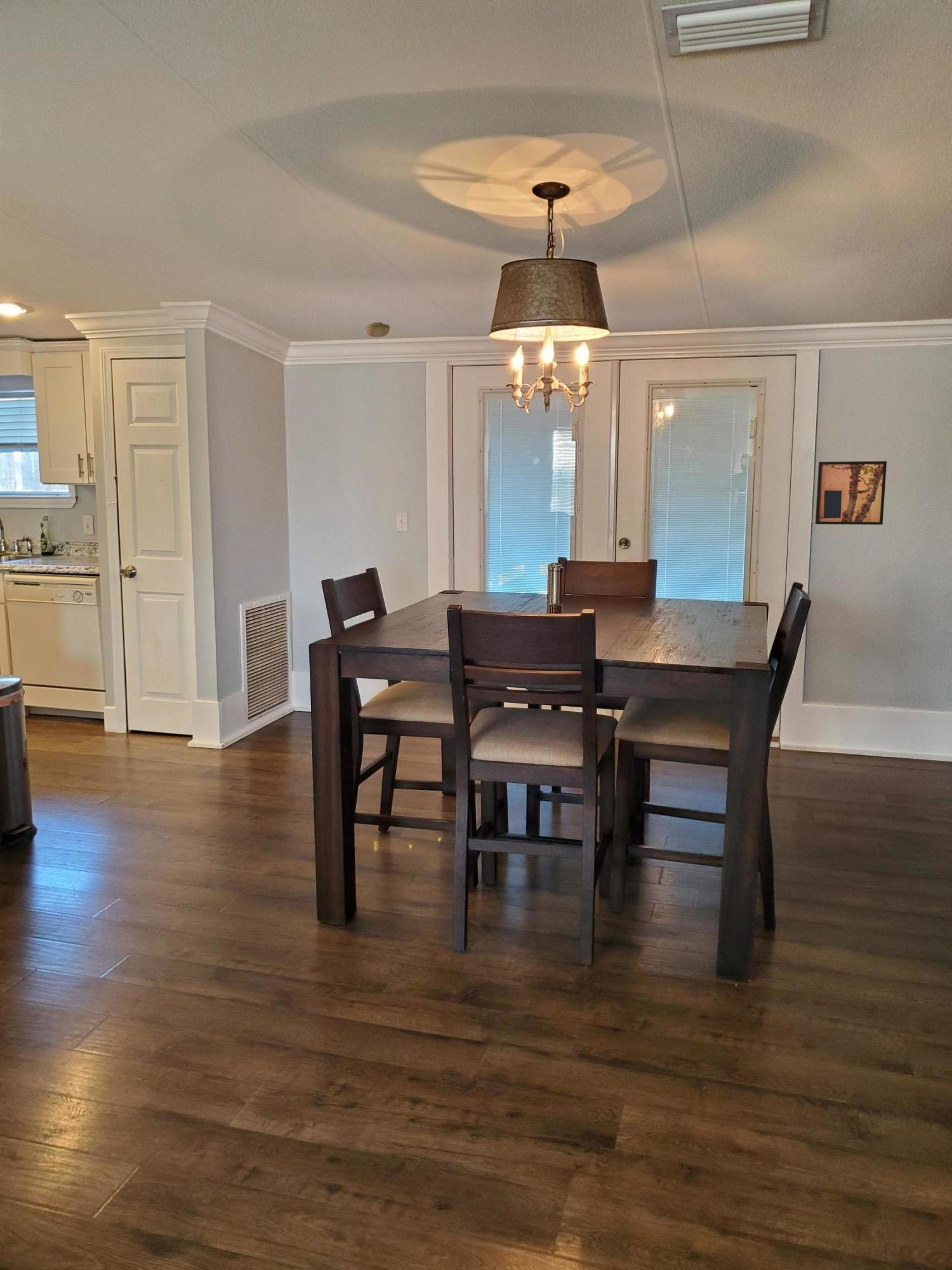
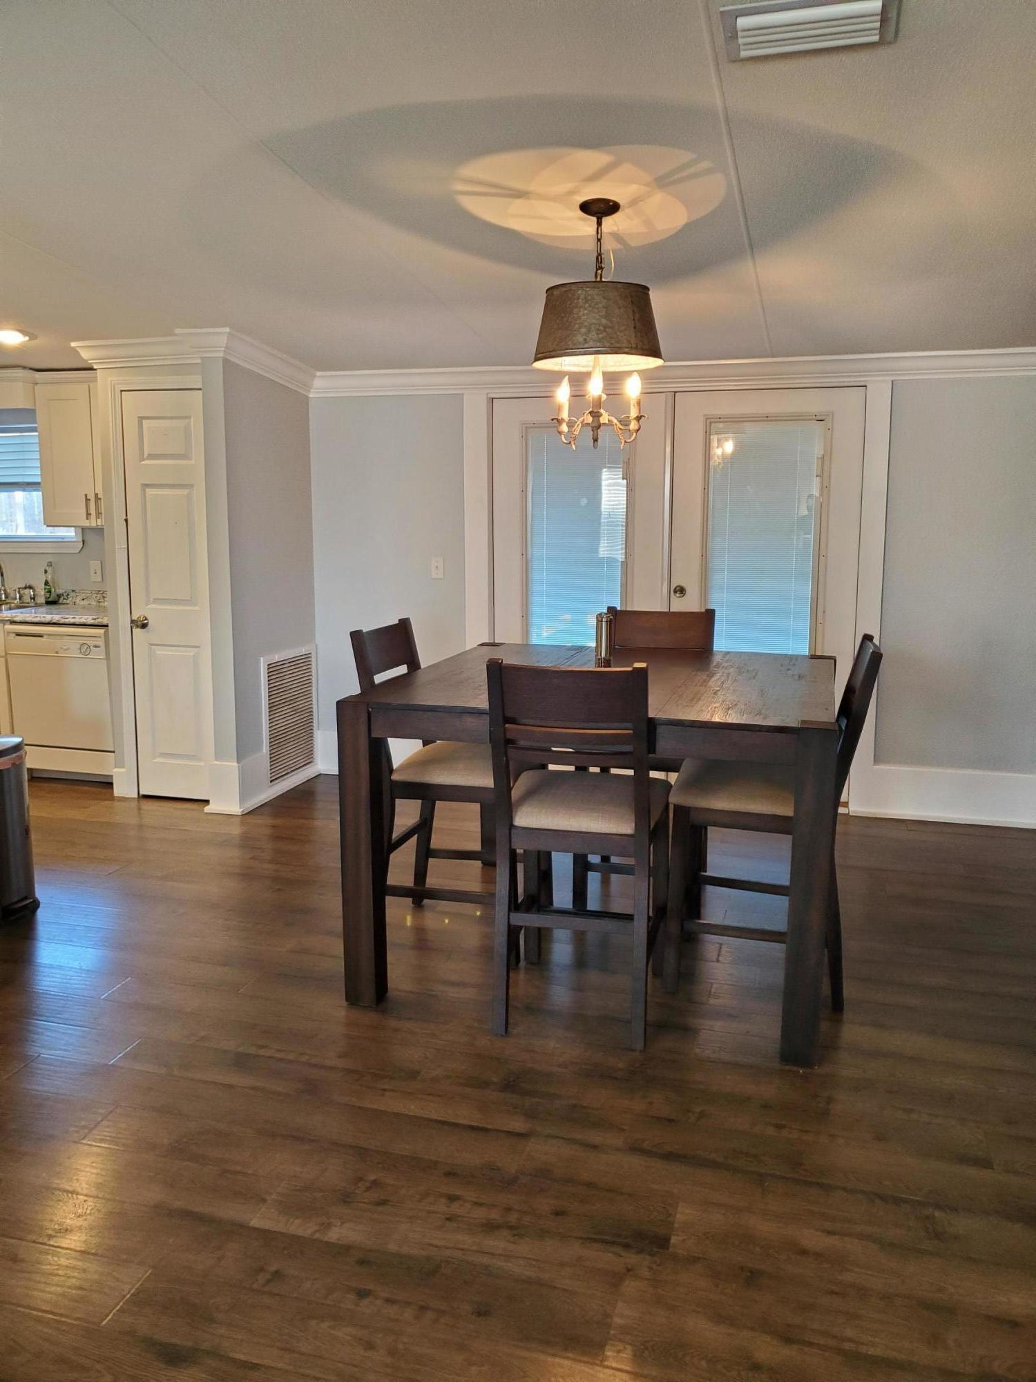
- wall art (850, 493)
- smoke detector (377, 330)
